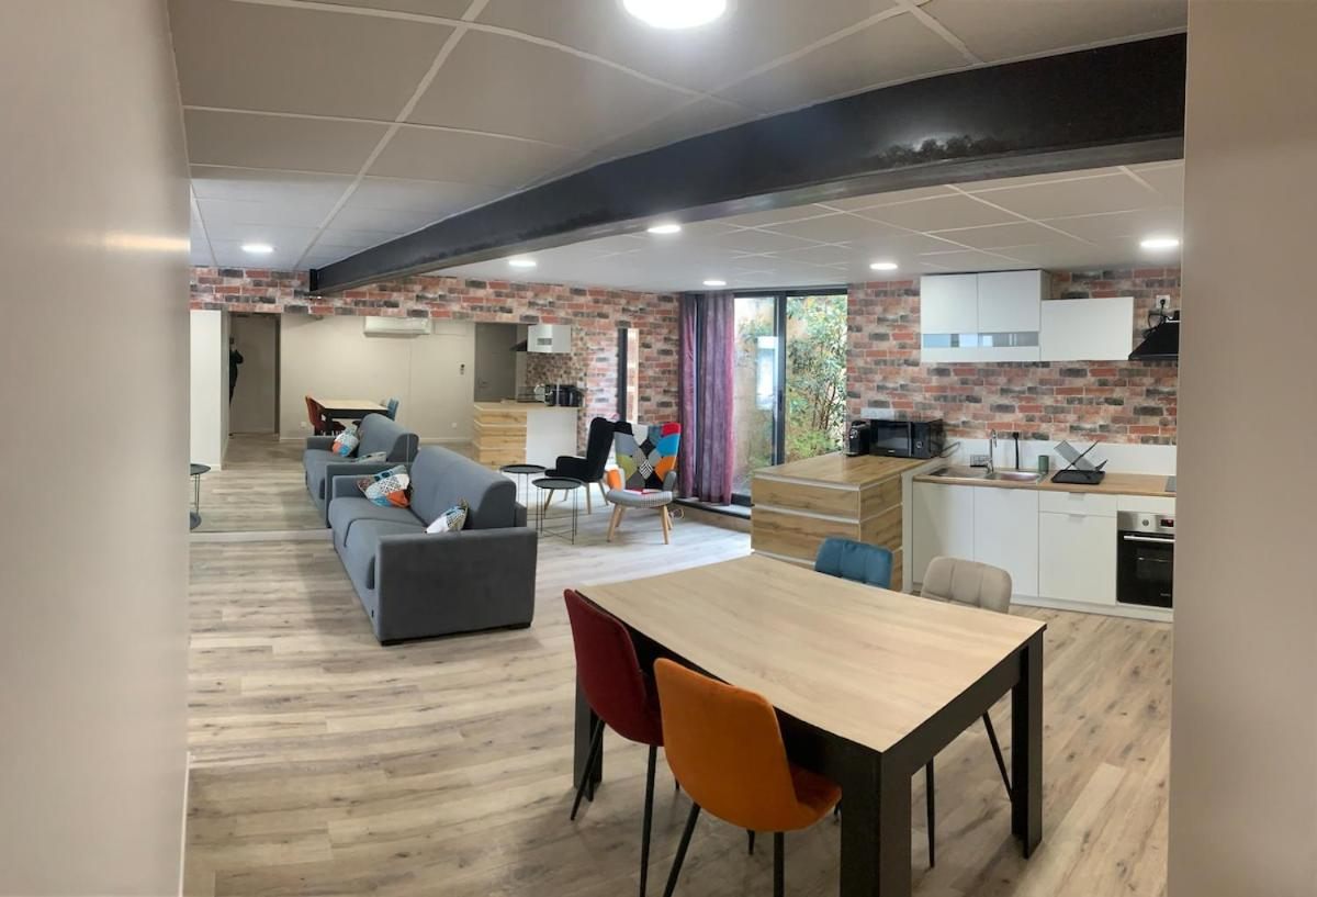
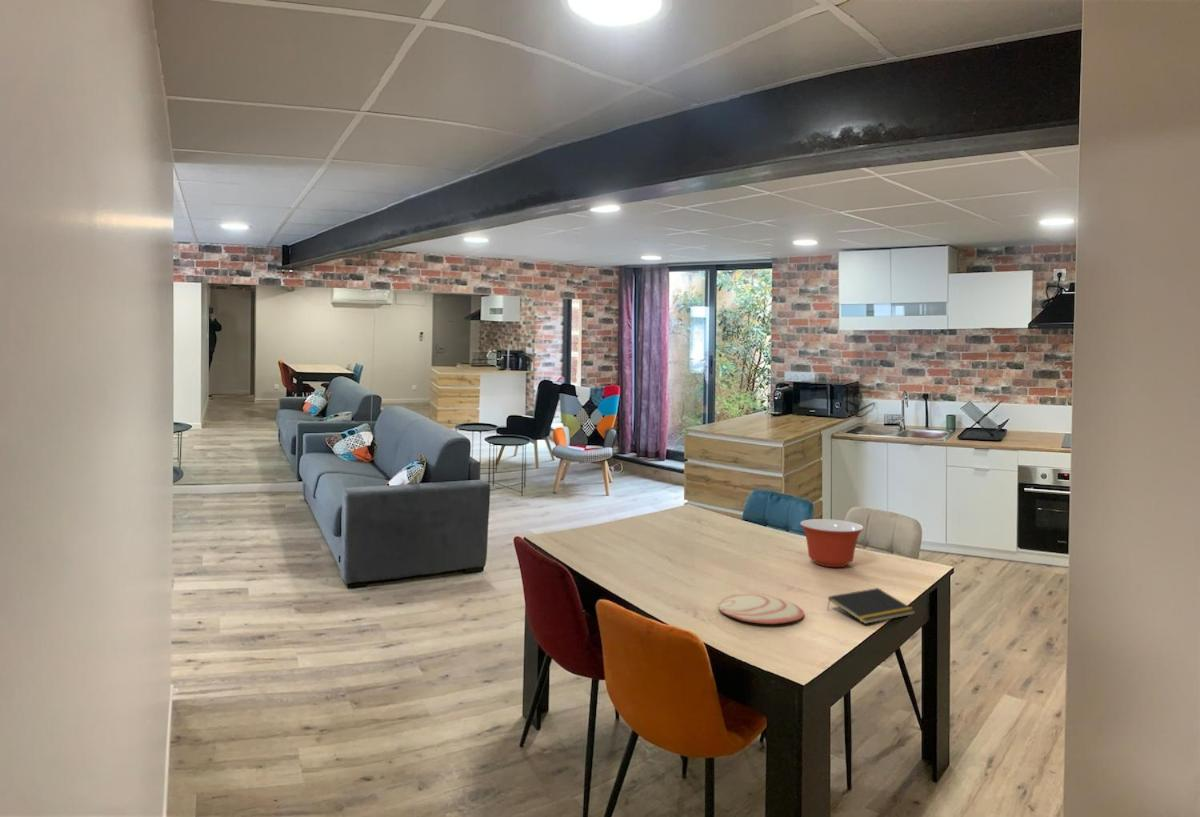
+ mixing bowl (831, 544)
+ notepad (871, 605)
+ plate (760, 605)
